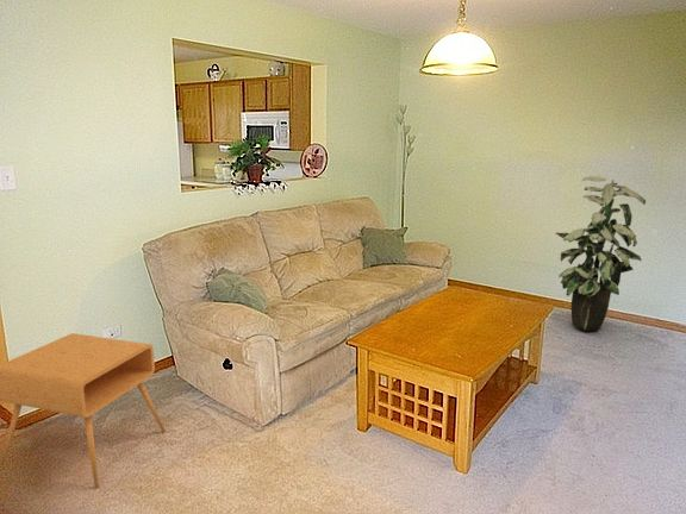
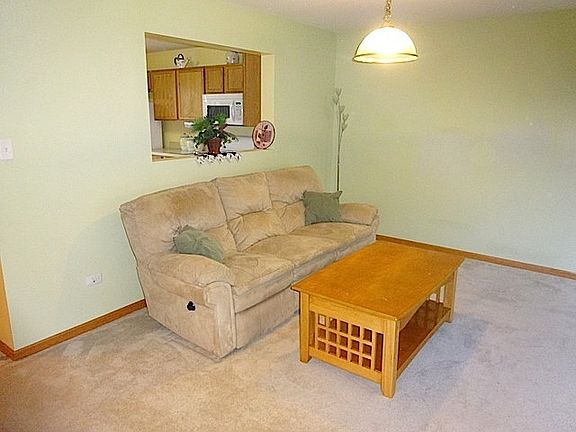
- indoor plant (594, 253)
- side table (82, 401)
